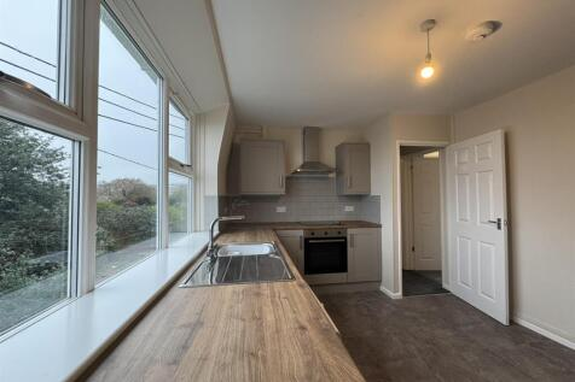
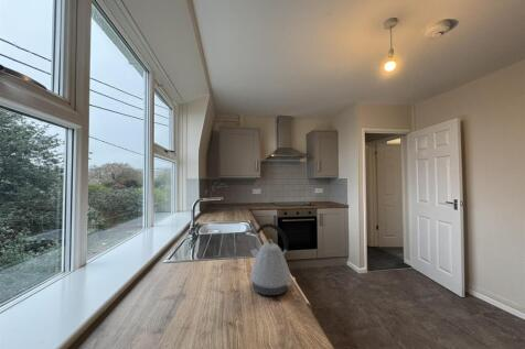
+ kettle (269, 254)
